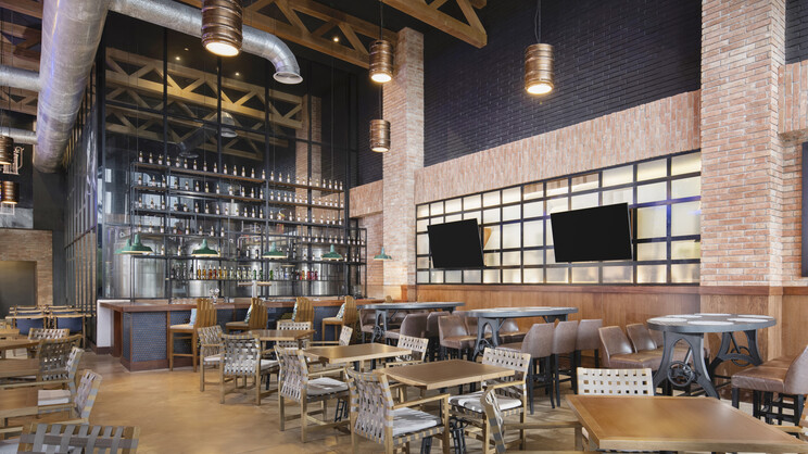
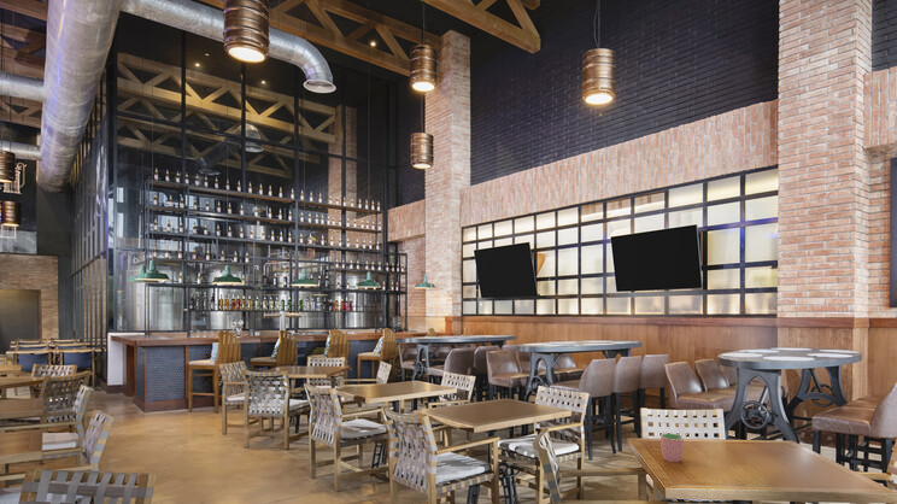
+ cup (672, 446)
